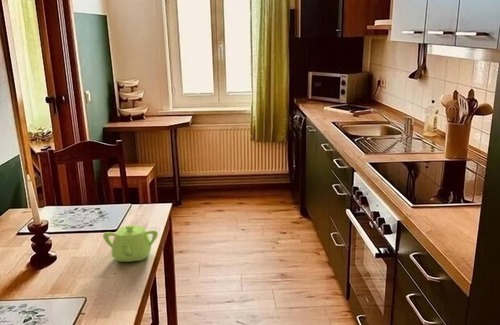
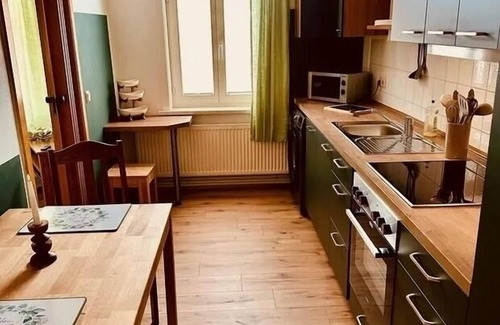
- teapot (130, 243)
